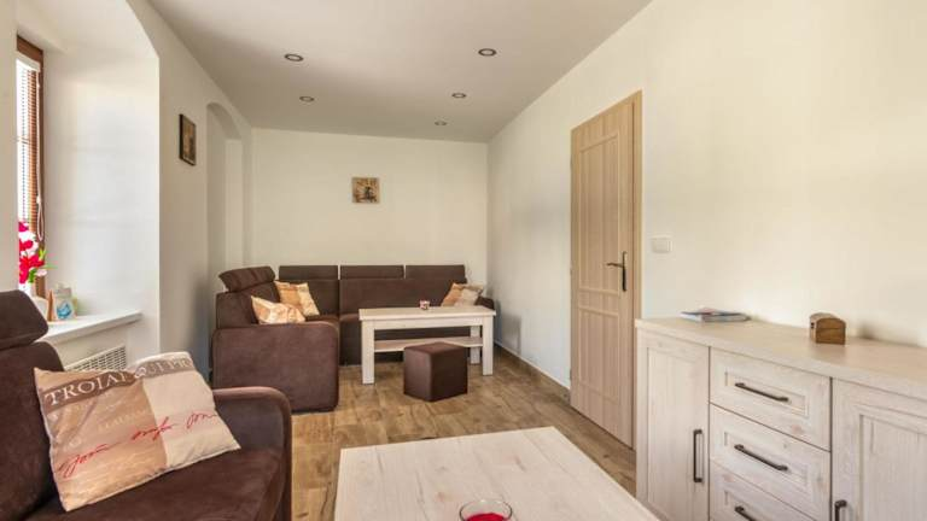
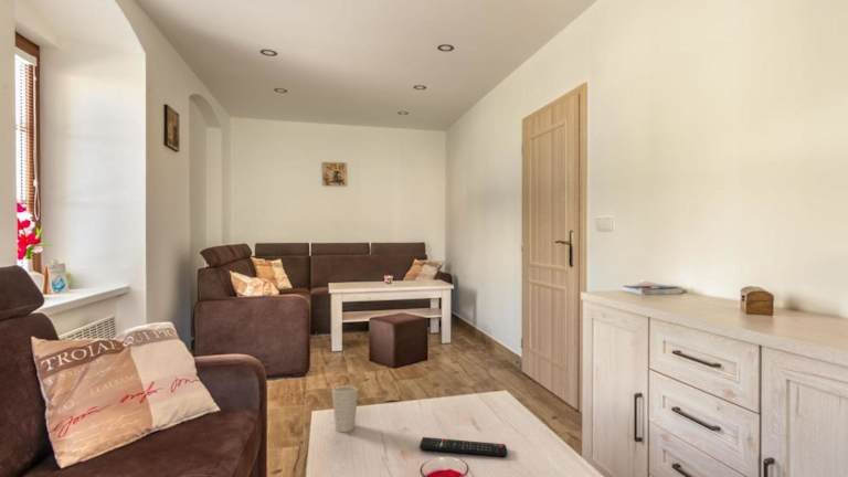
+ cup (344, 406)
+ remote control (463, 447)
